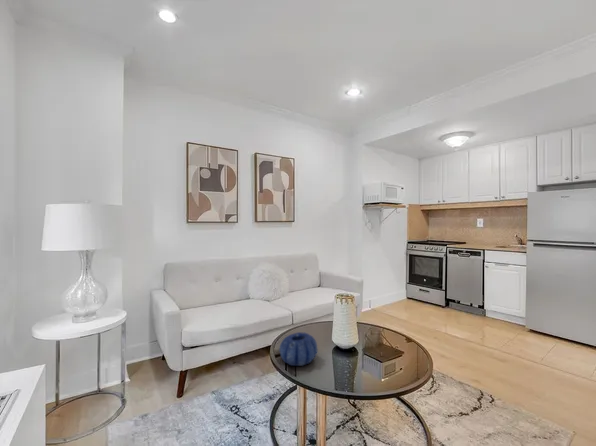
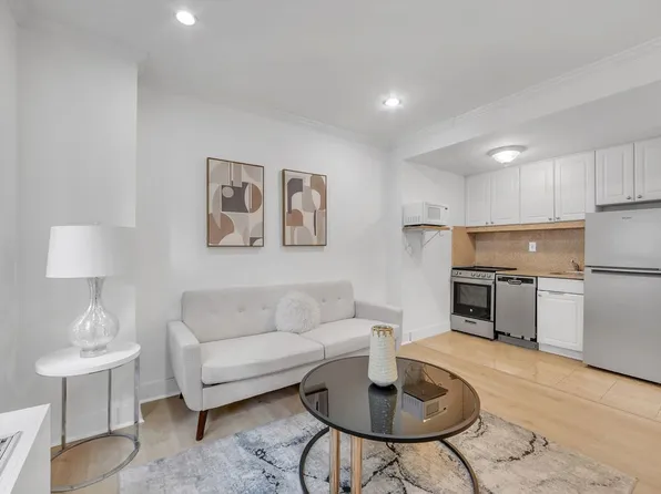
- decorative bowl (298, 347)
